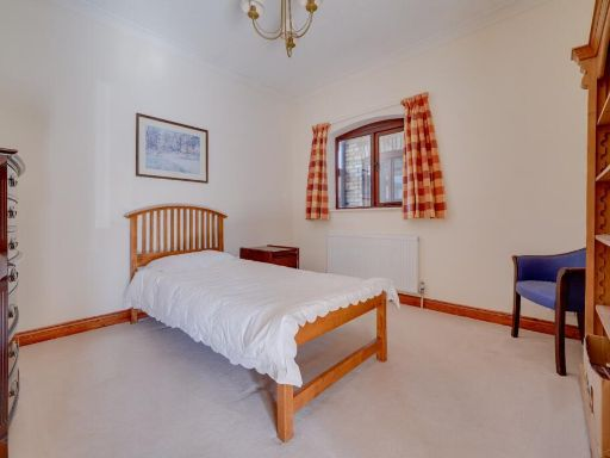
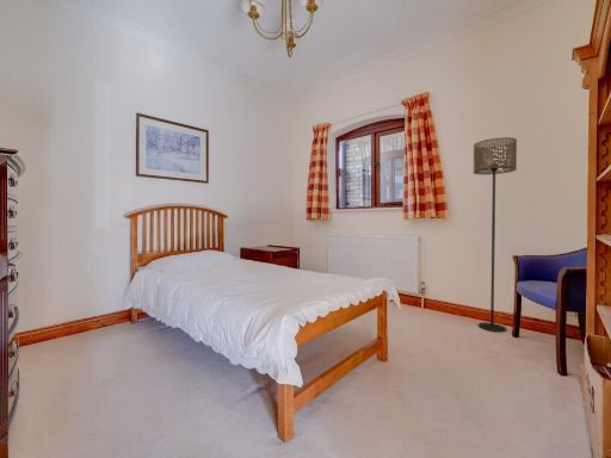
+ floor lamp (493, 235)
